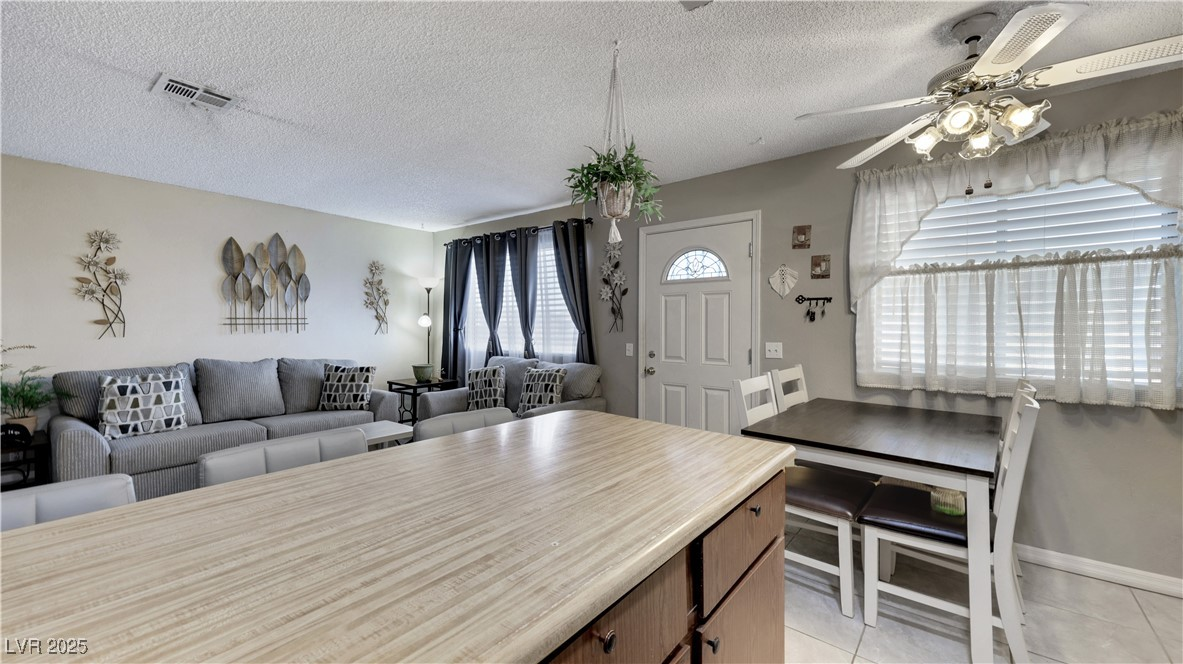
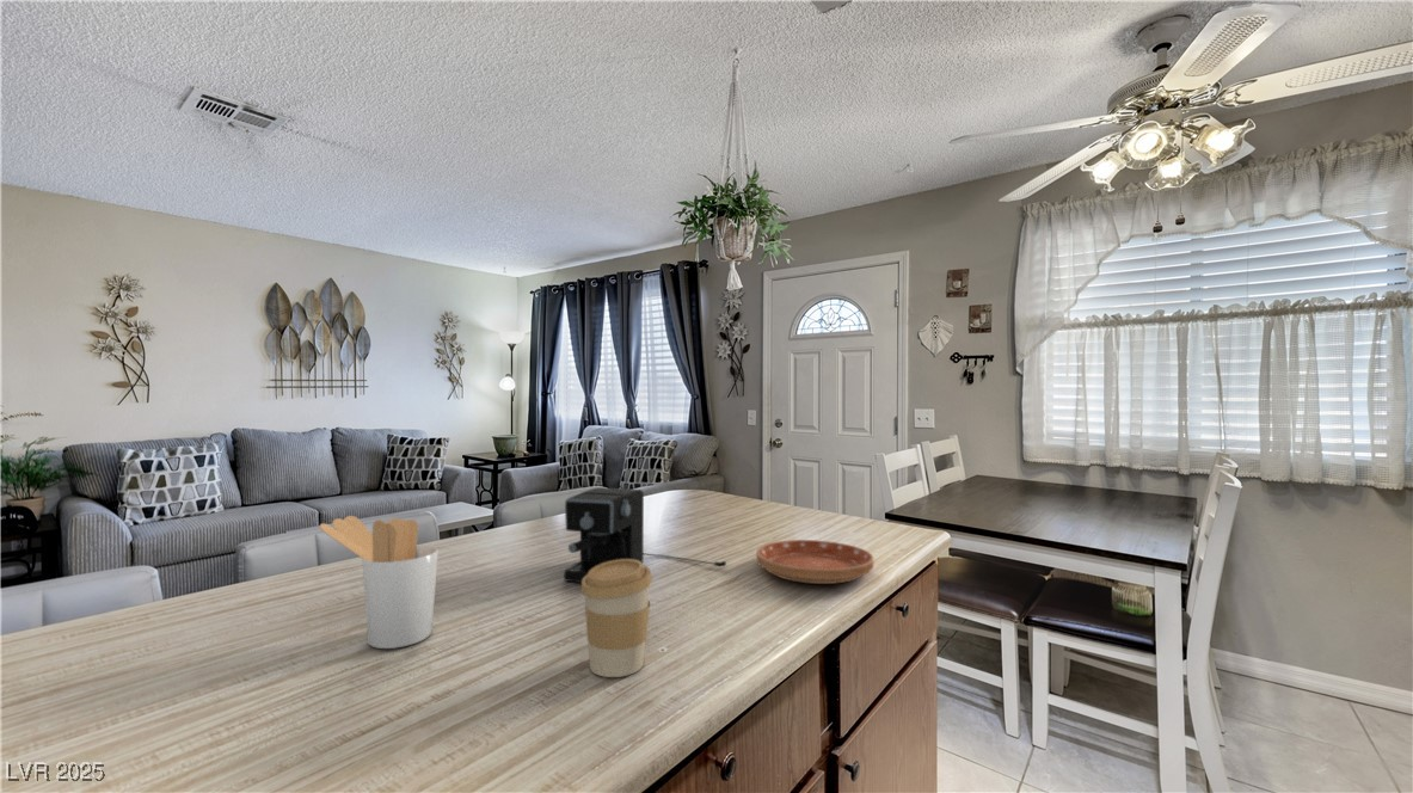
+ saucer (813, 561)
+ utensil holder (381, 574)
+ coffee cup (616, 614)
+ coffee maker (643, 534)
